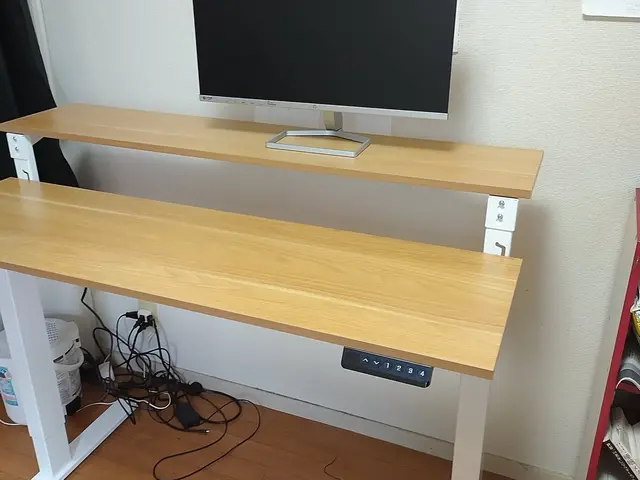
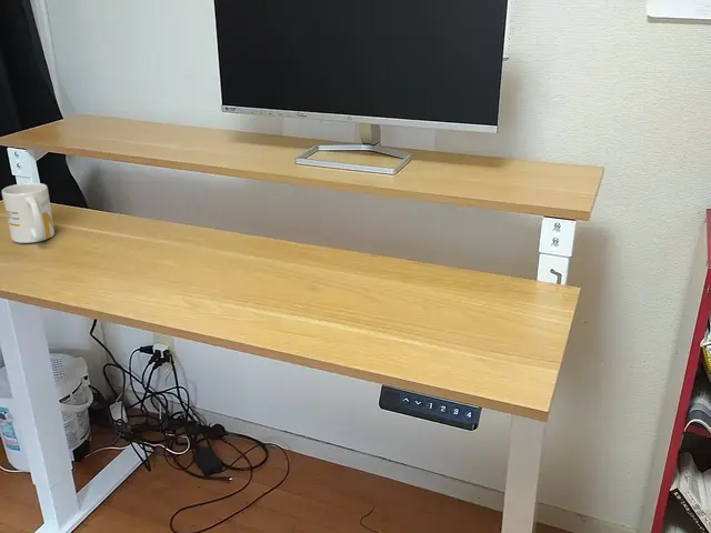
+ mug (33, 213)
